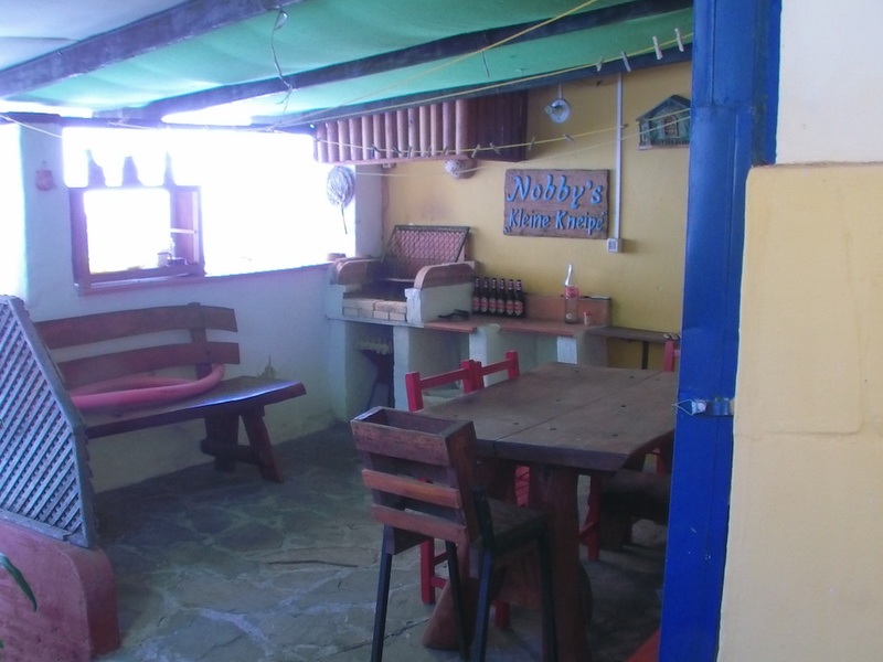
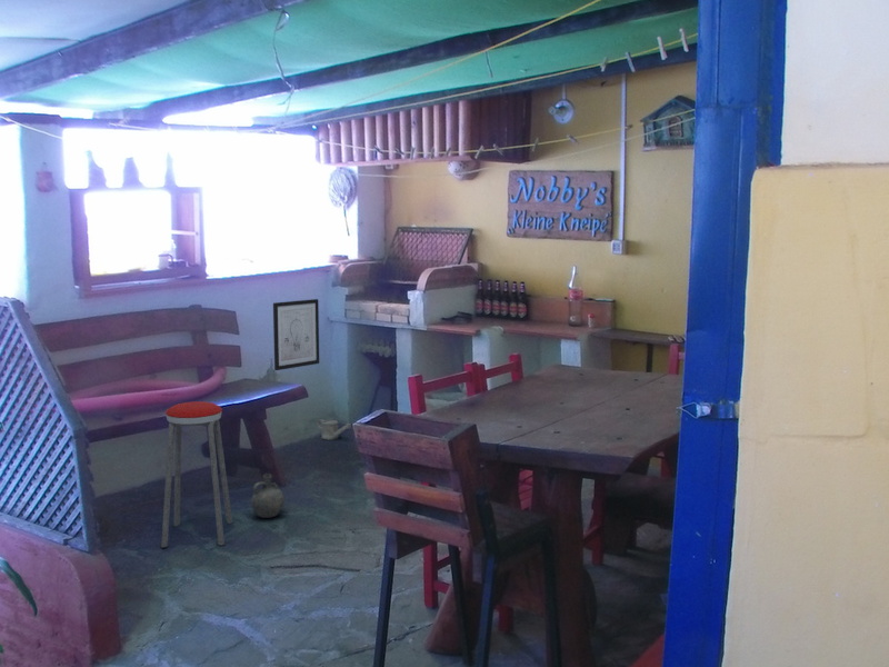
+ wall art (297, 334)
+ ceramic jug (268, 495)
+ music stool (180, 470)
+ watering can (333, 429)
